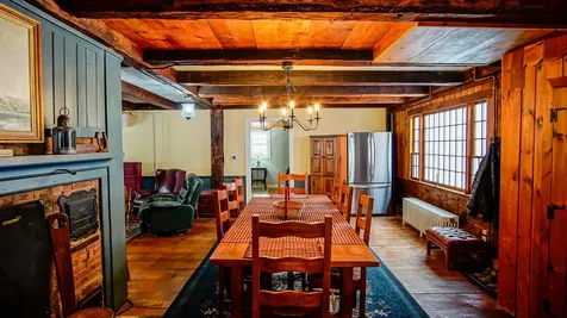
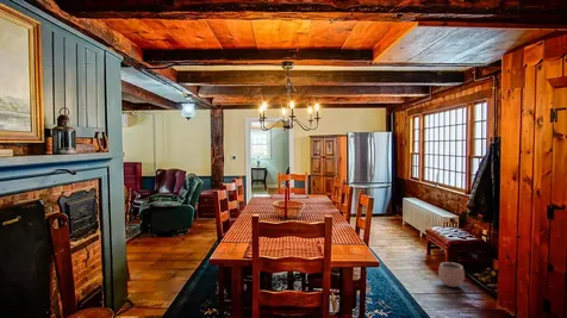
+ plant pot (450, 270)
